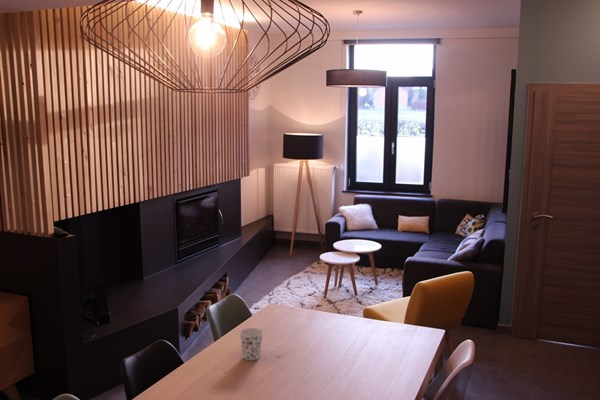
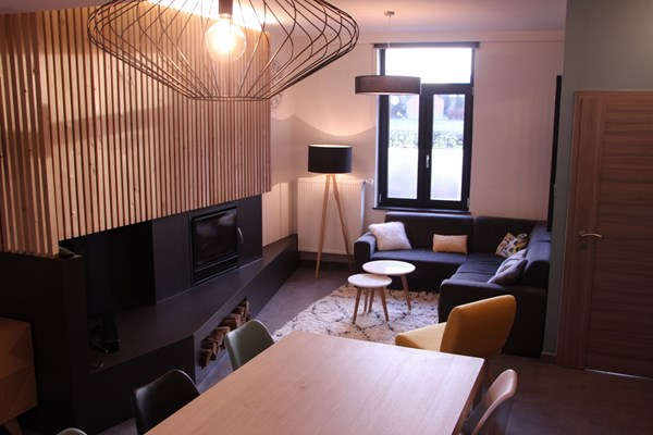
- cup (251, 344)
